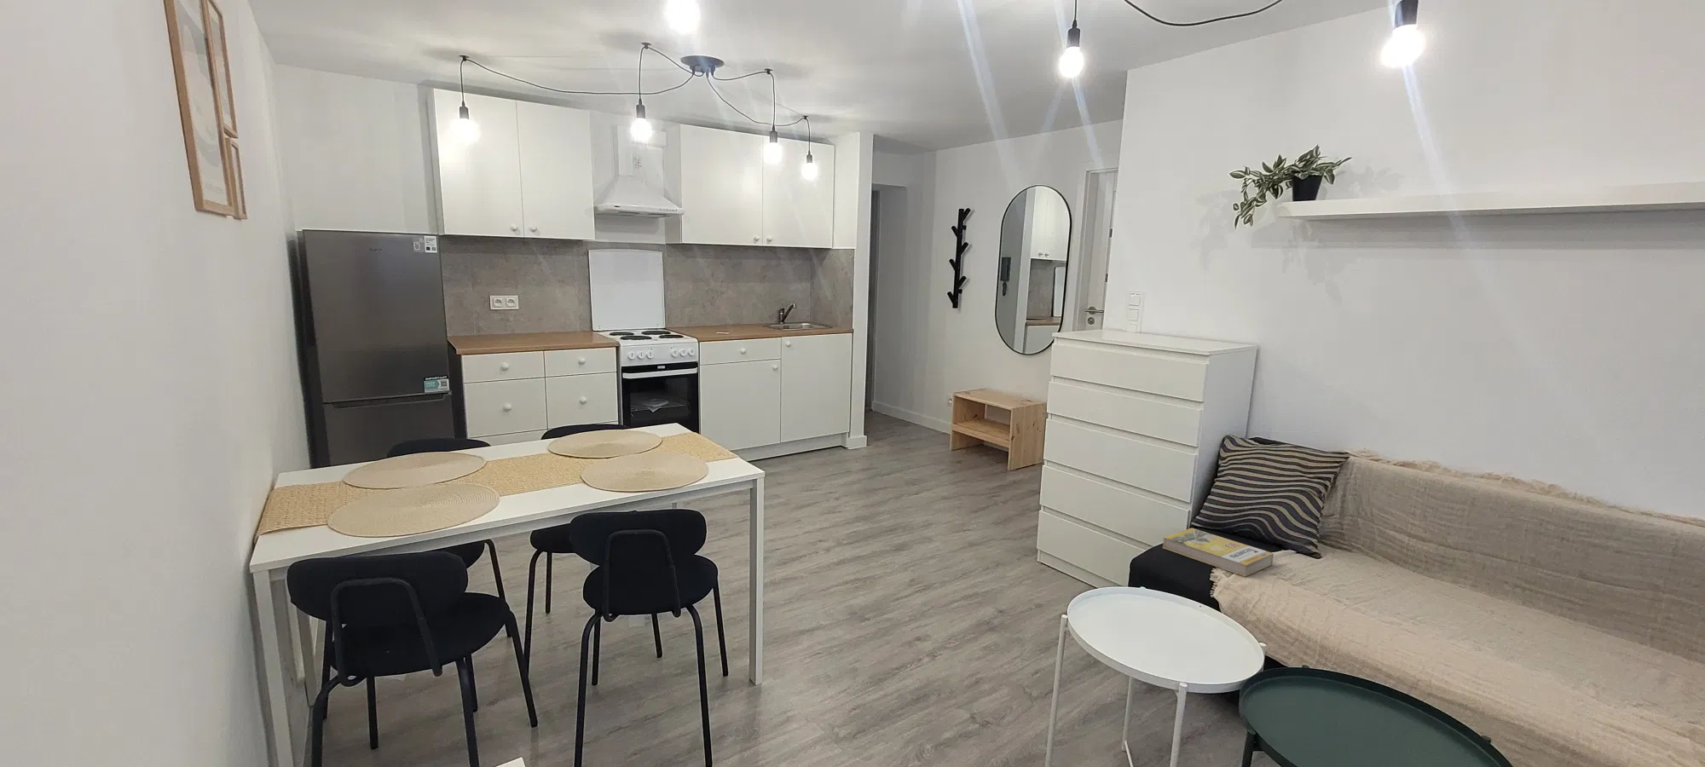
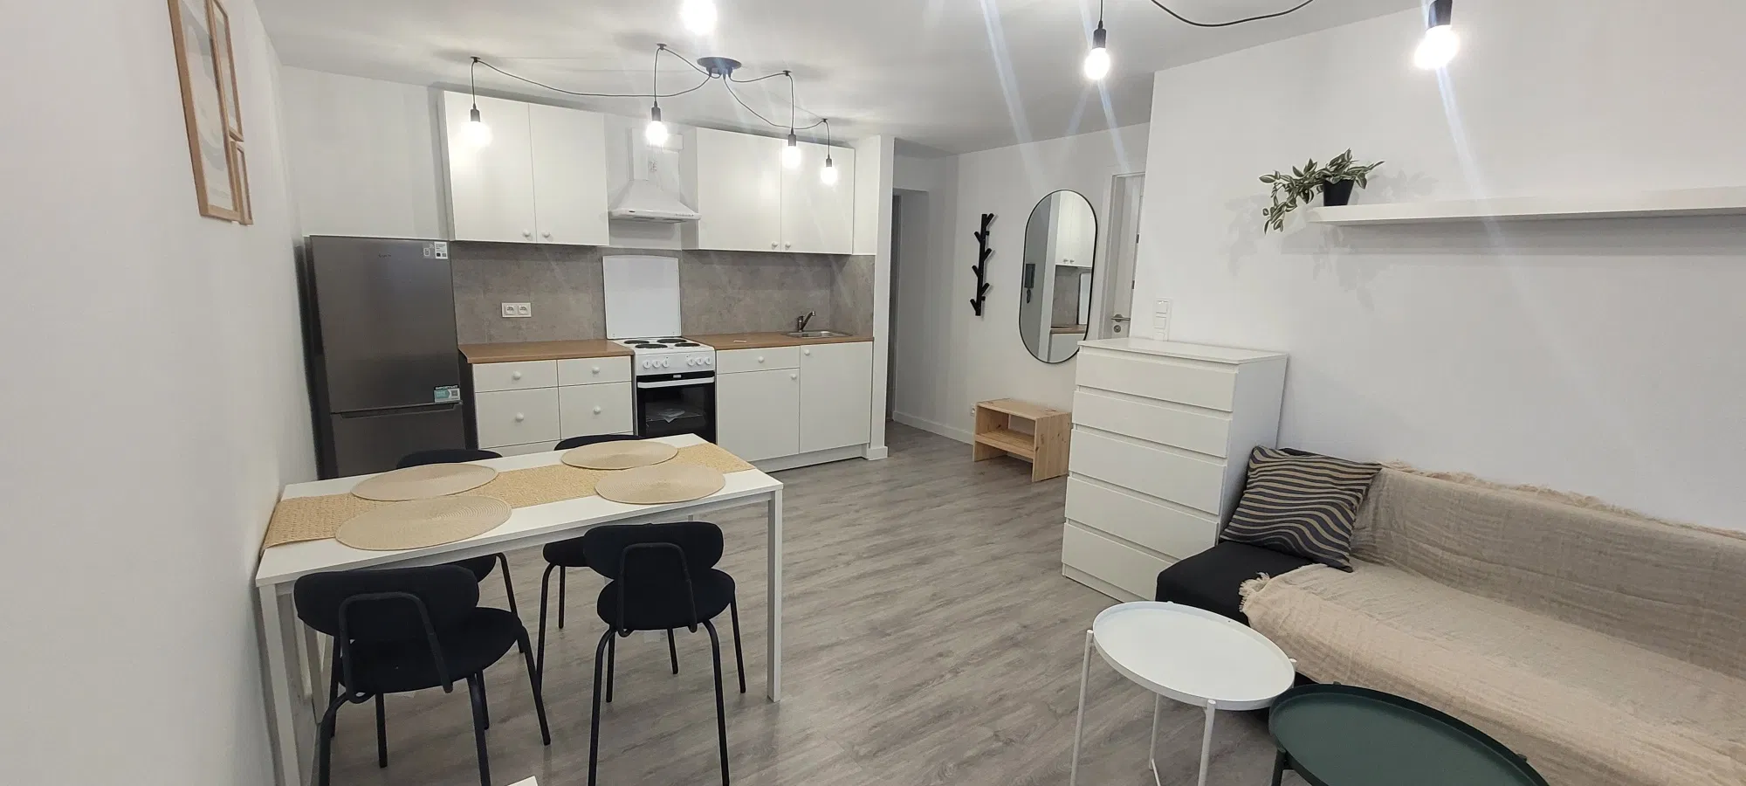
- book (1217, 551)
